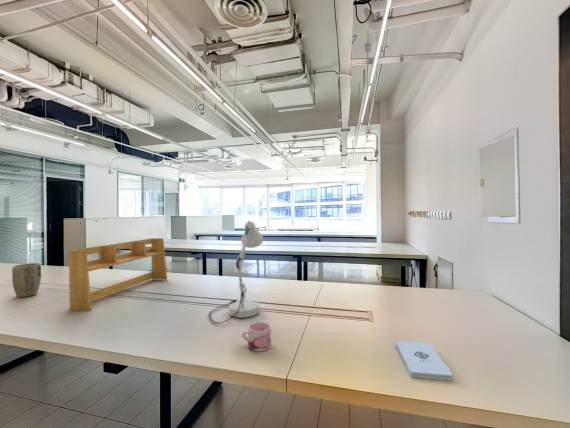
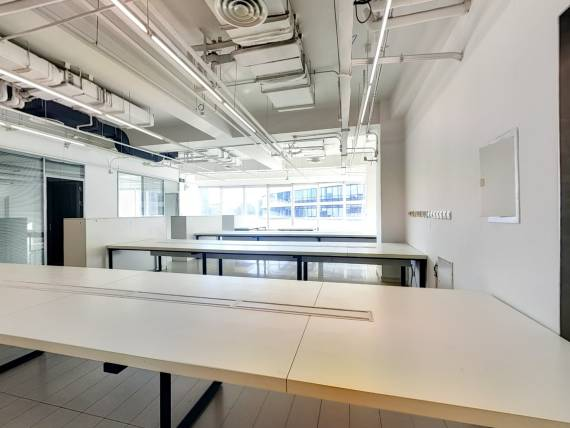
- notepad (421, 358)
- plant pot (27, 280)
- desk organizer (125, 262)
- mug (256, 335)
- desk lamp (237, 265)
